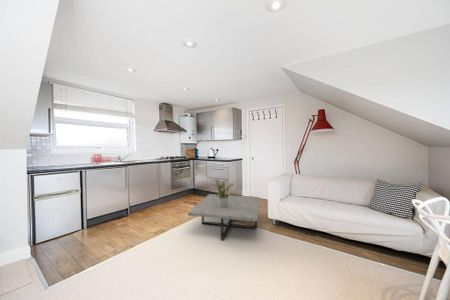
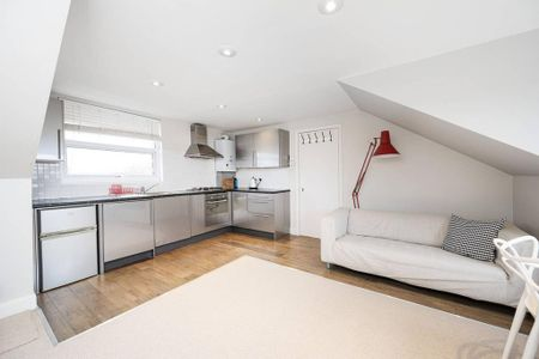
- potted plant (221, 193)
- coffee table (228, 214)
